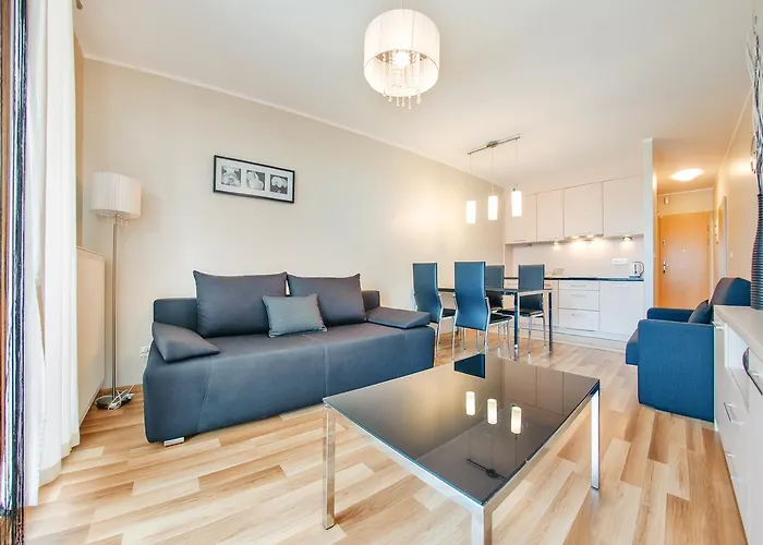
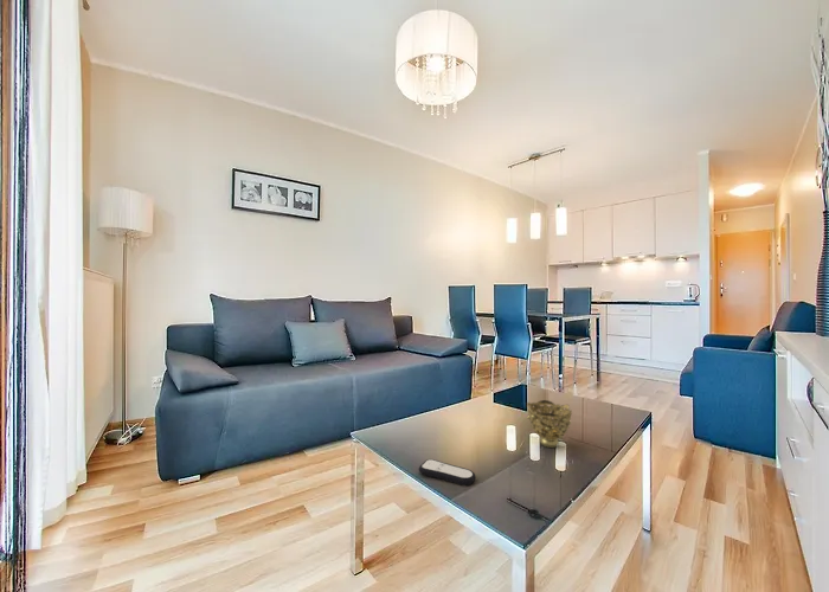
+ decorative bowl (548, 425)
+ remote control (446, 471)
